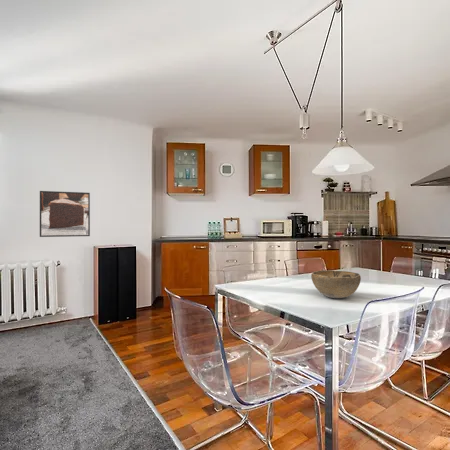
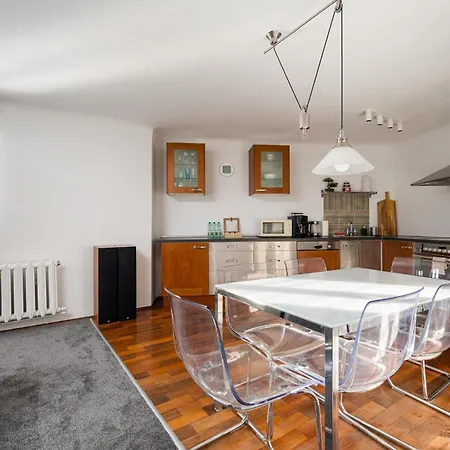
- decorative bowl (335, 285)
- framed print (65, 214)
